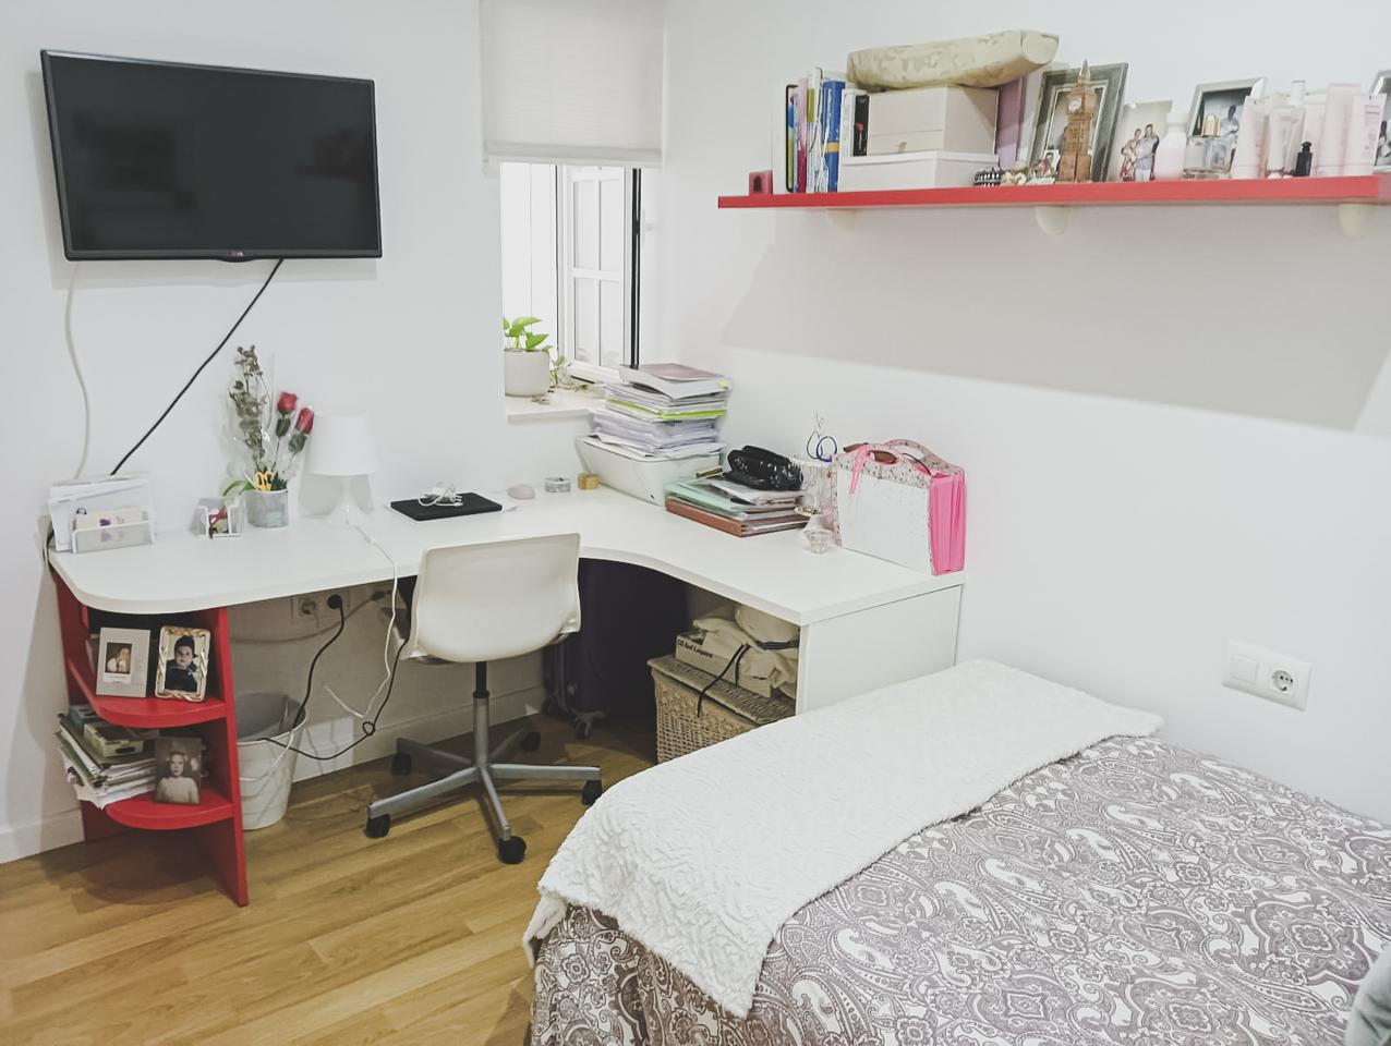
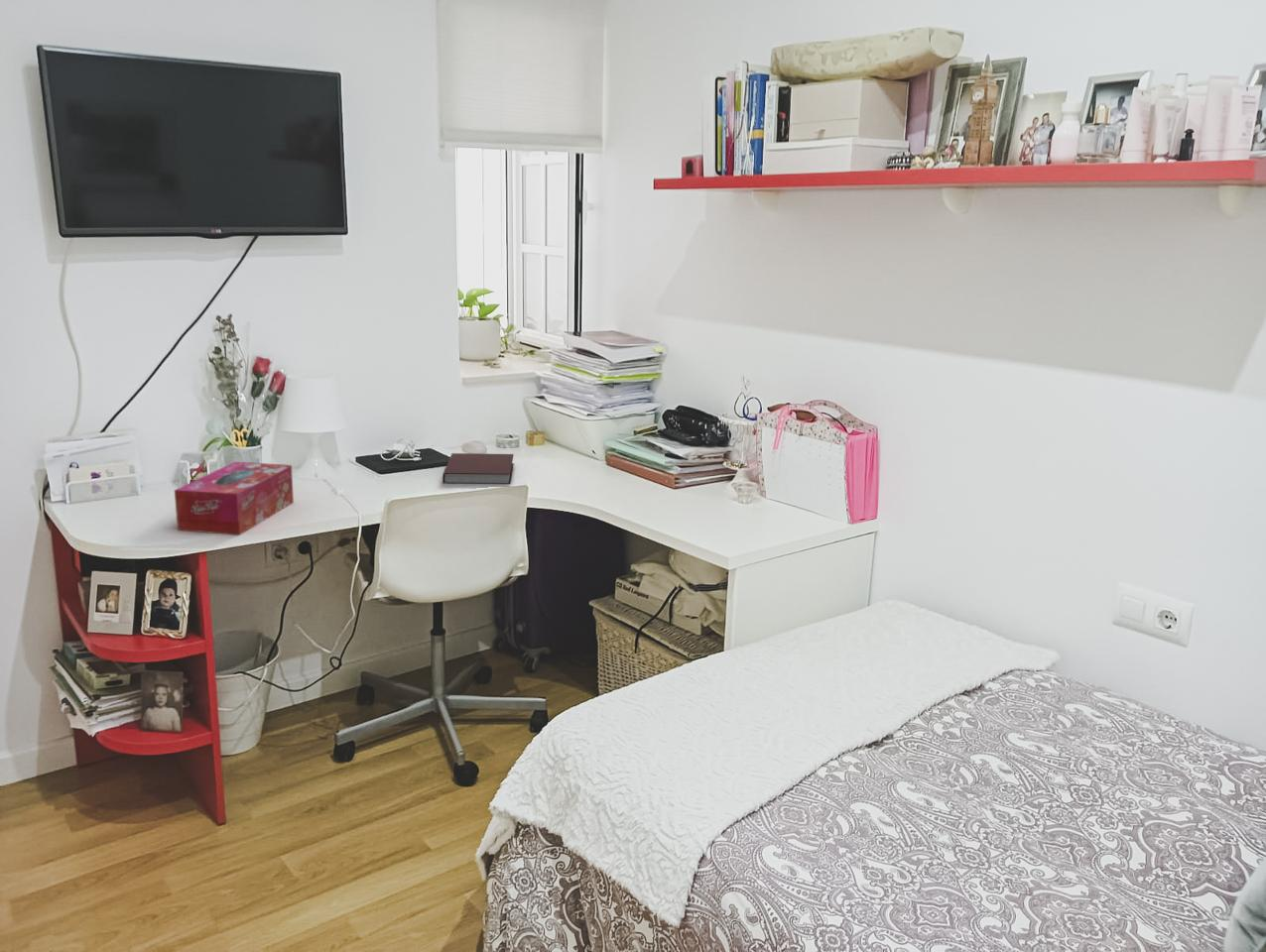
+ tissue box (237, 496)
+ notebook (479, 468)
